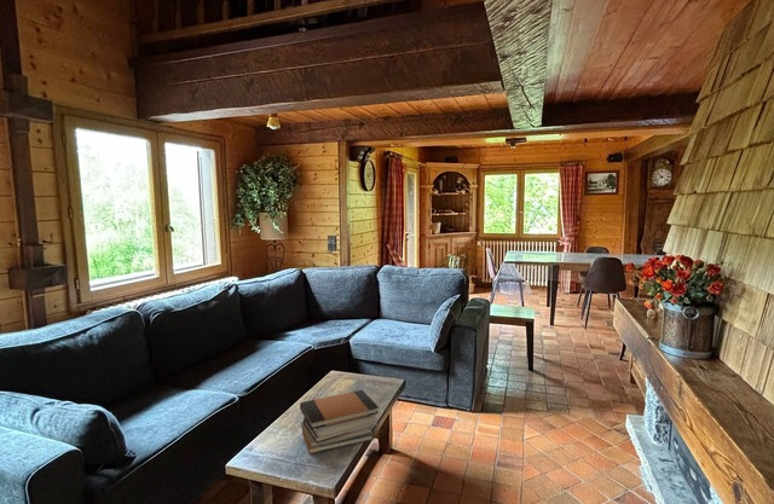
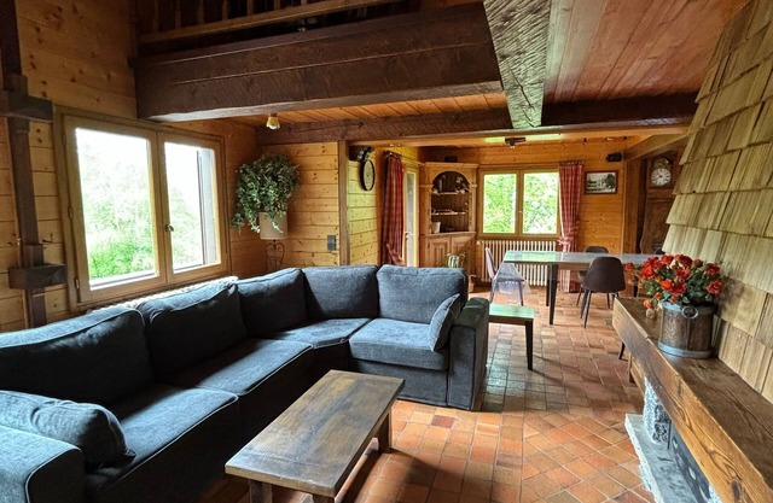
- book stack (339, 419)
